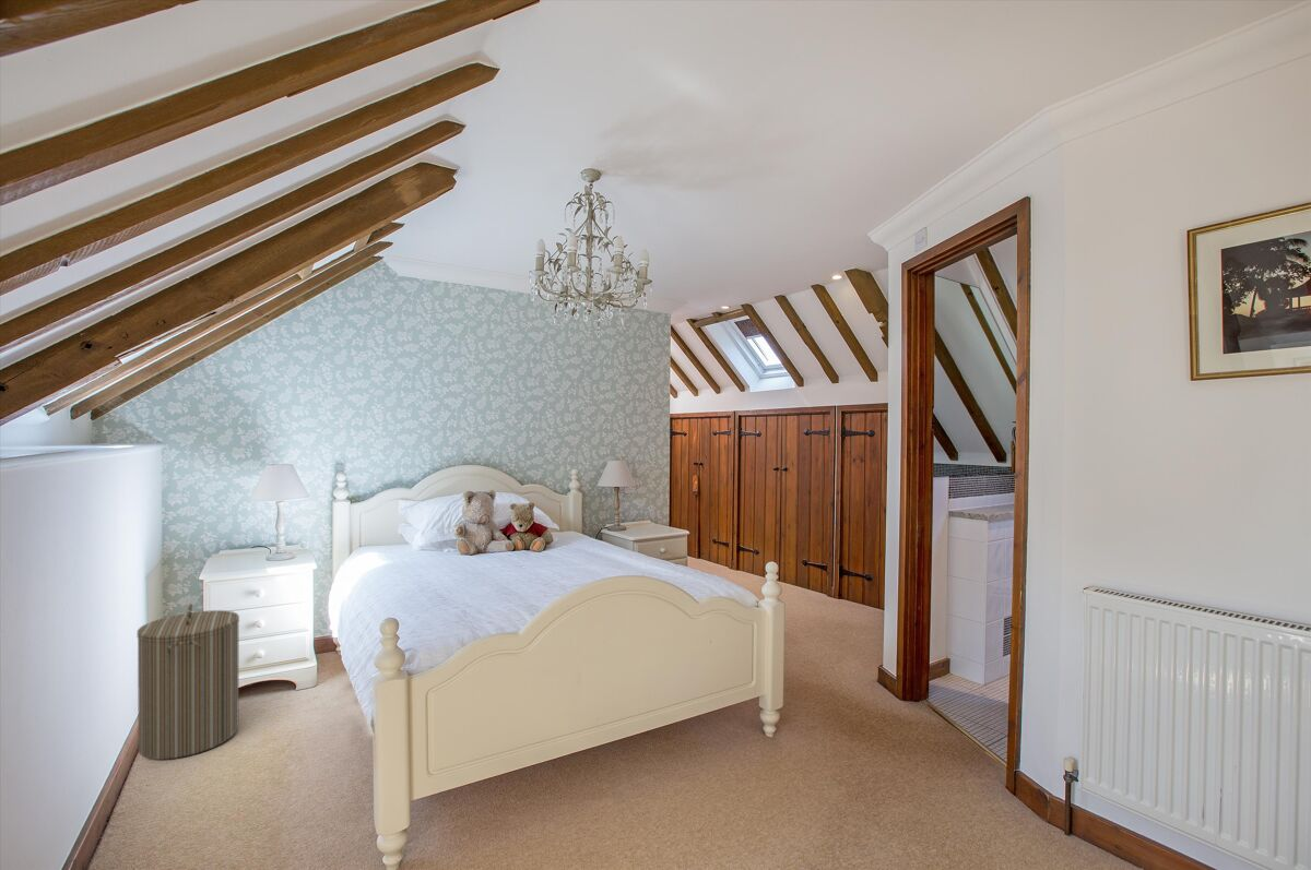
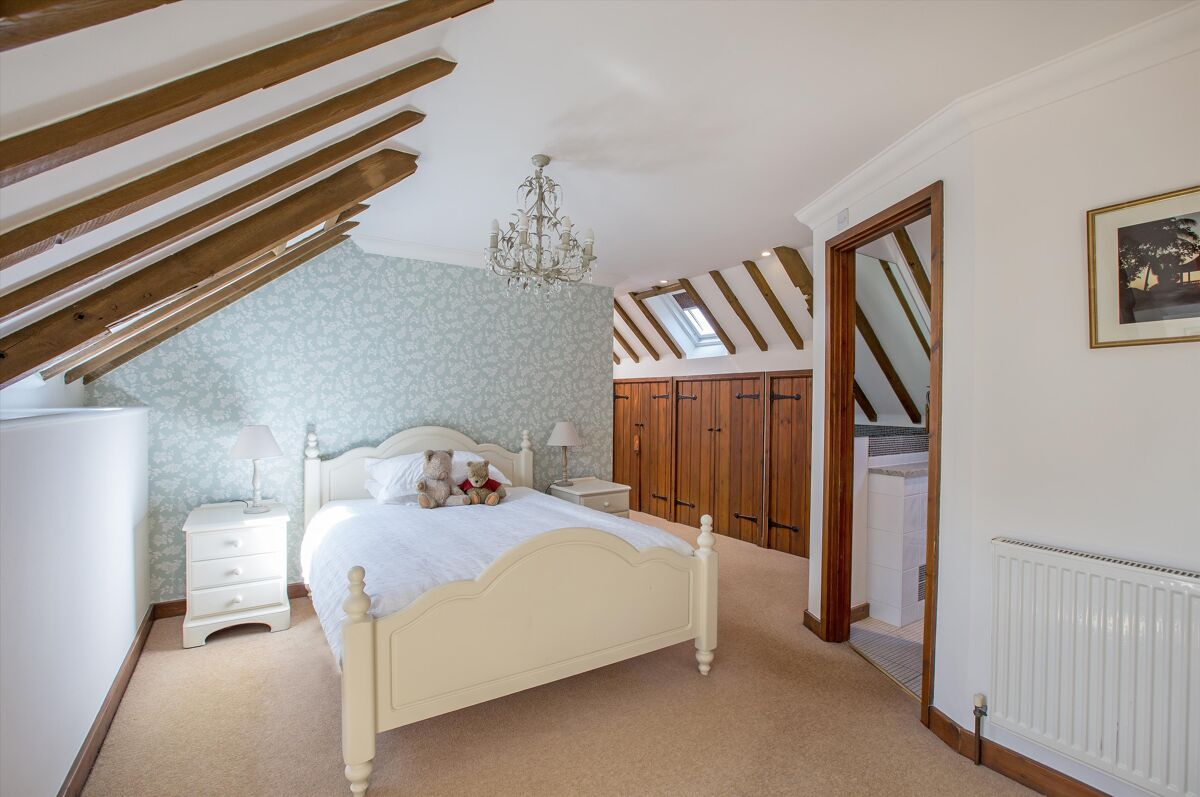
- laundry hamper (190, 670)
